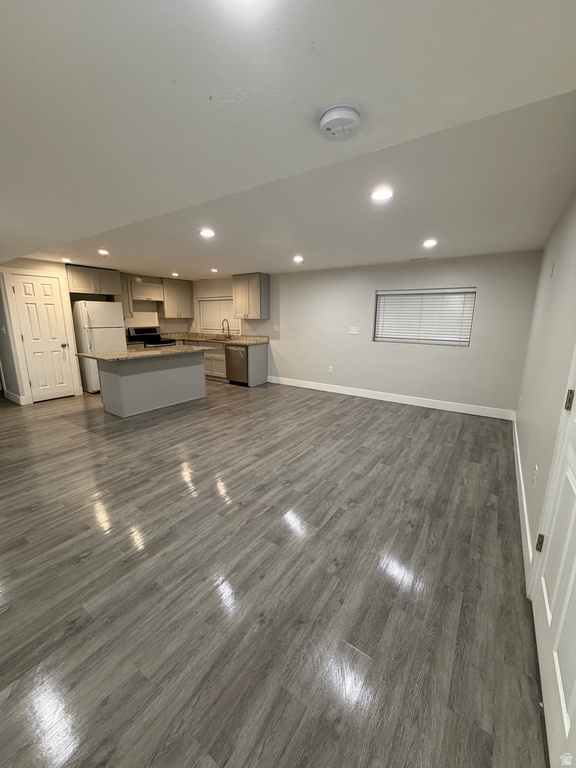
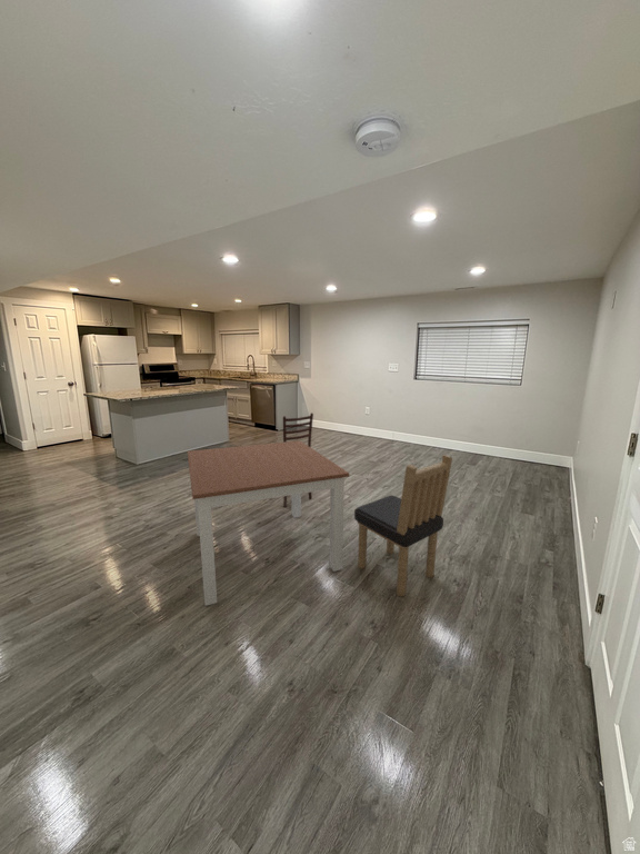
+ dining table (260, 499)
+ dining chair (399, 514)
+ dining chair (286, 441)
